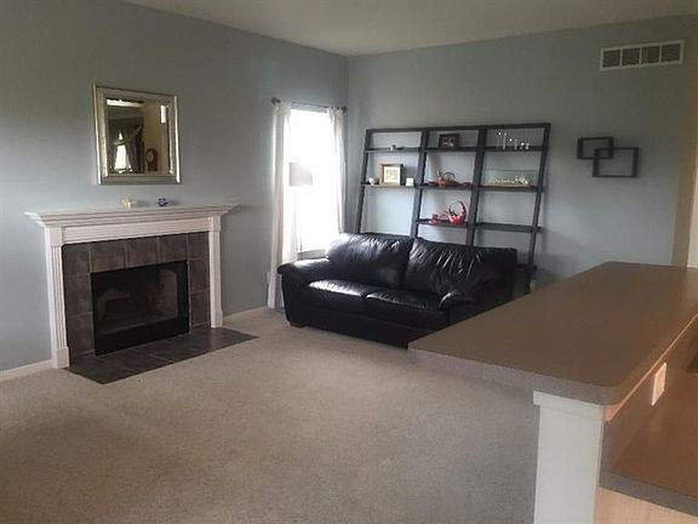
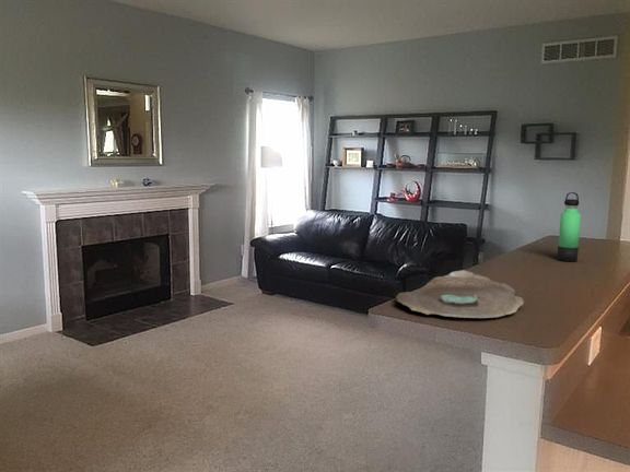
+ decorative bowl (458, 293)
+ thermos bottle (570, 226)
